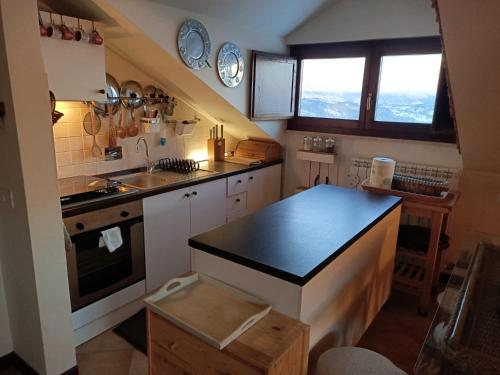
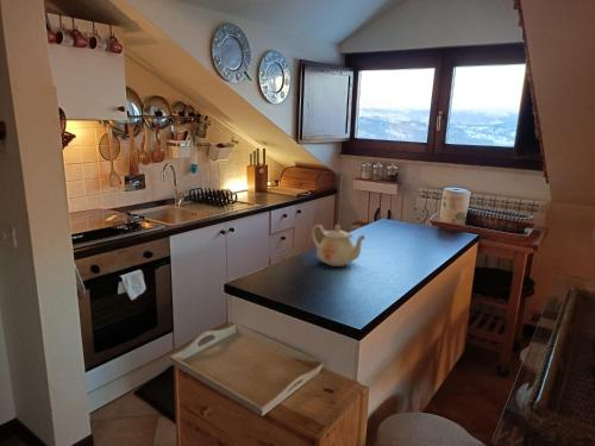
+ teapot (337, 243)
